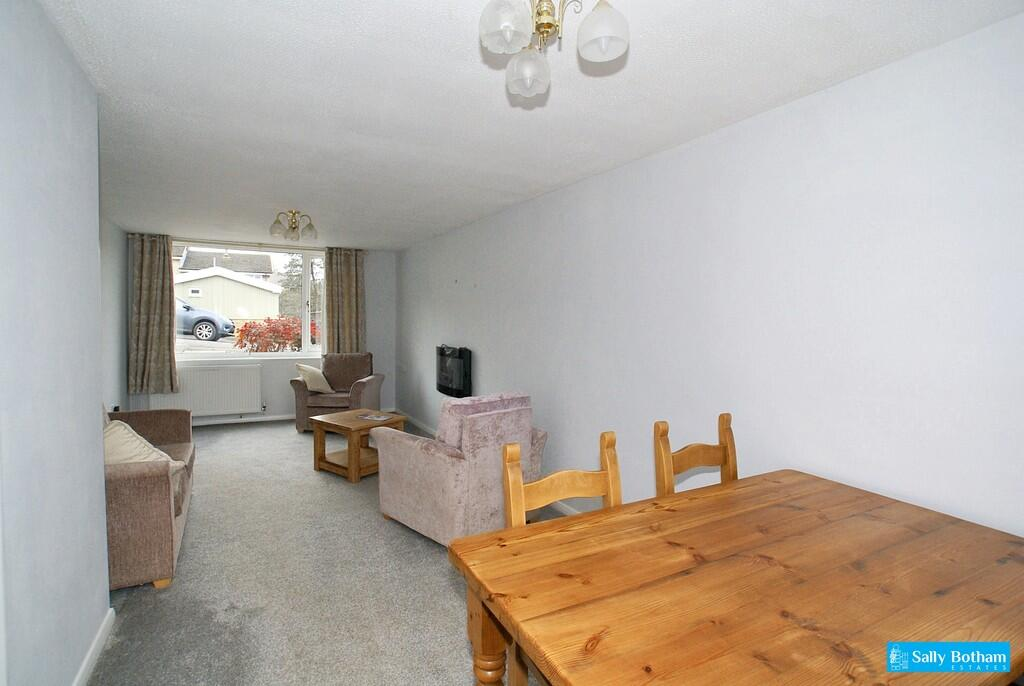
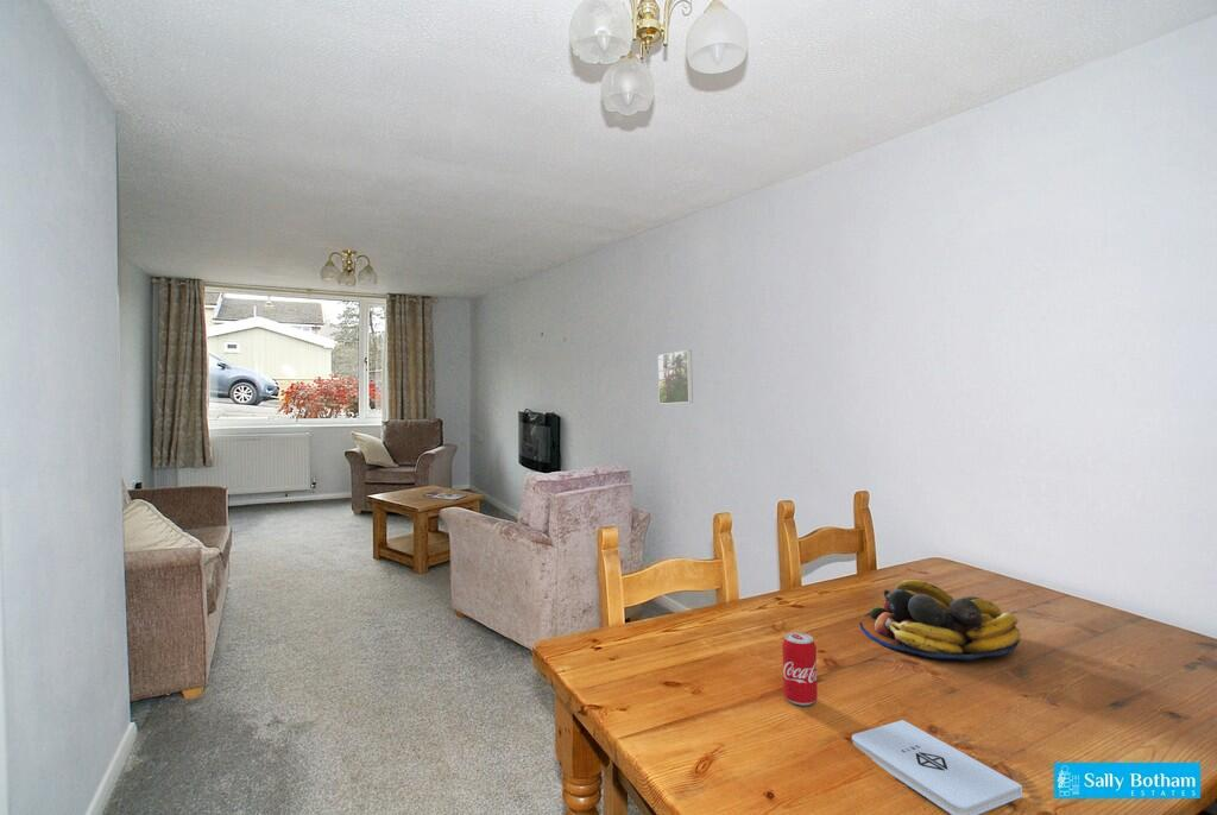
+ beverage can (799, 668)
+ notepad (928, 764)
+ fruit bowl (931, 607)
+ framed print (674, 378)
